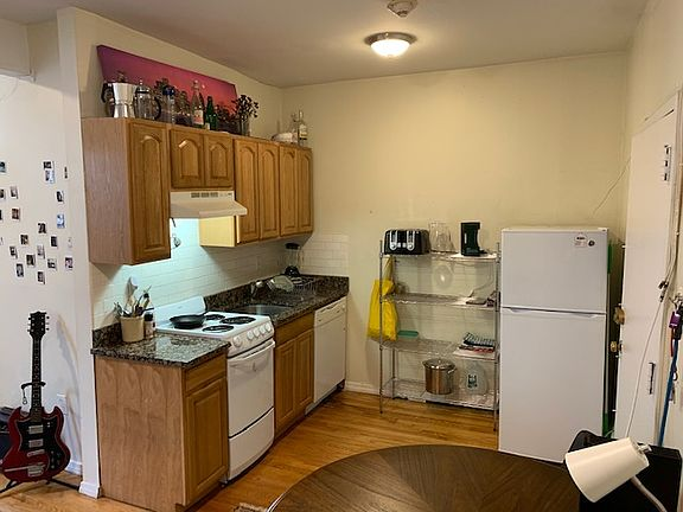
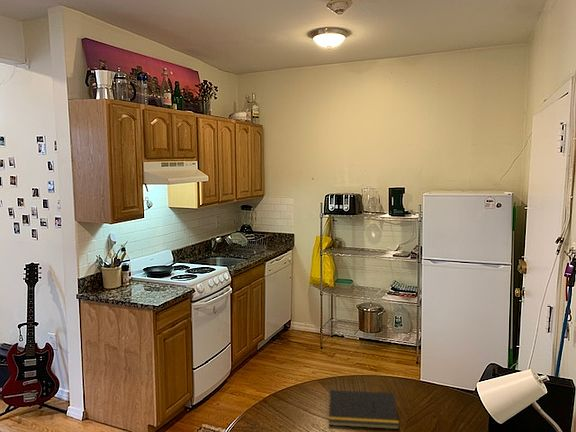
+ notepad (362, 408)
